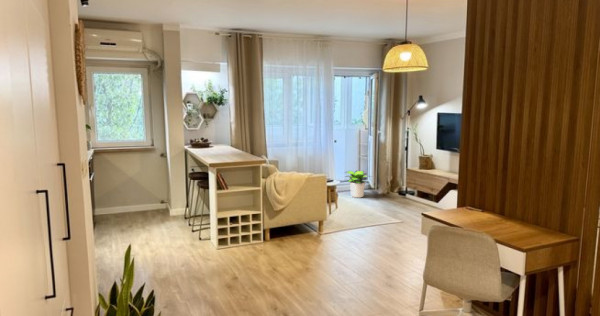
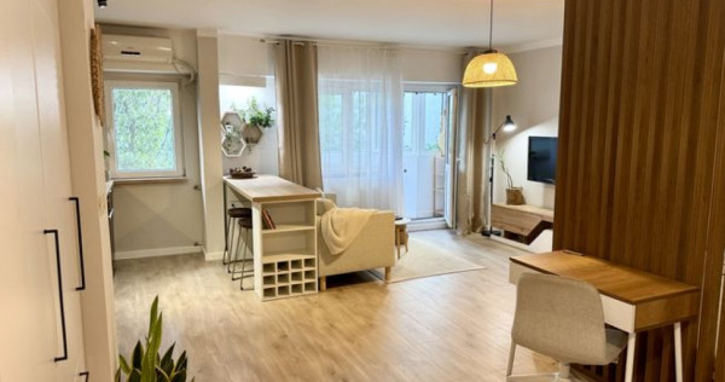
- potted plant (357, 184)
